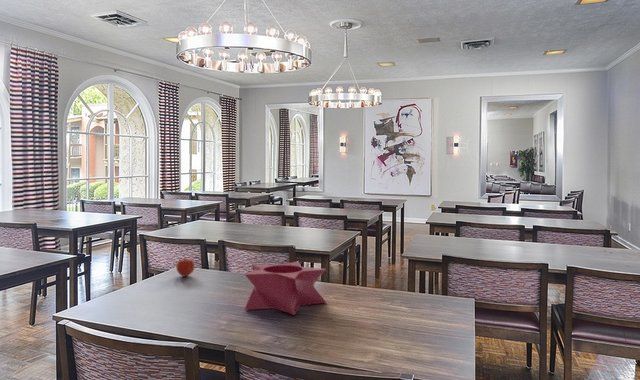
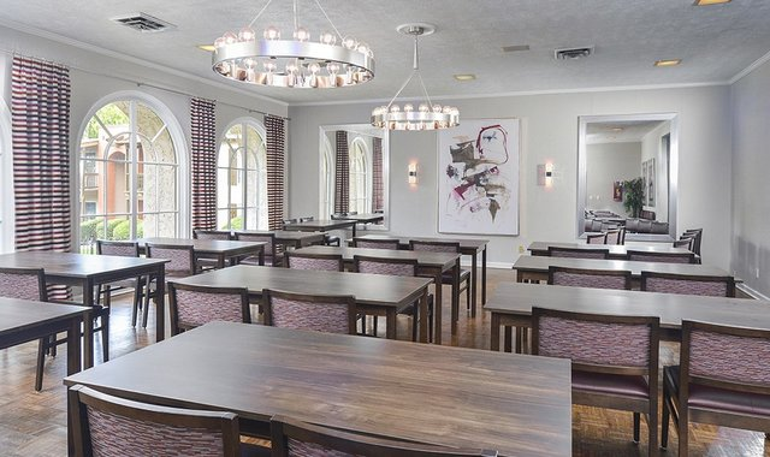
- apple (185, 266)
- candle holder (284, 286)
